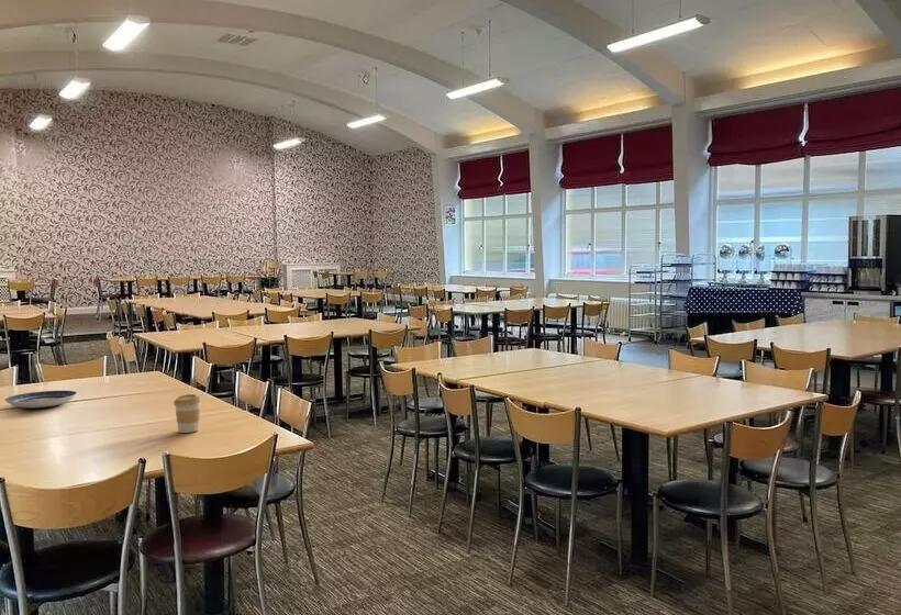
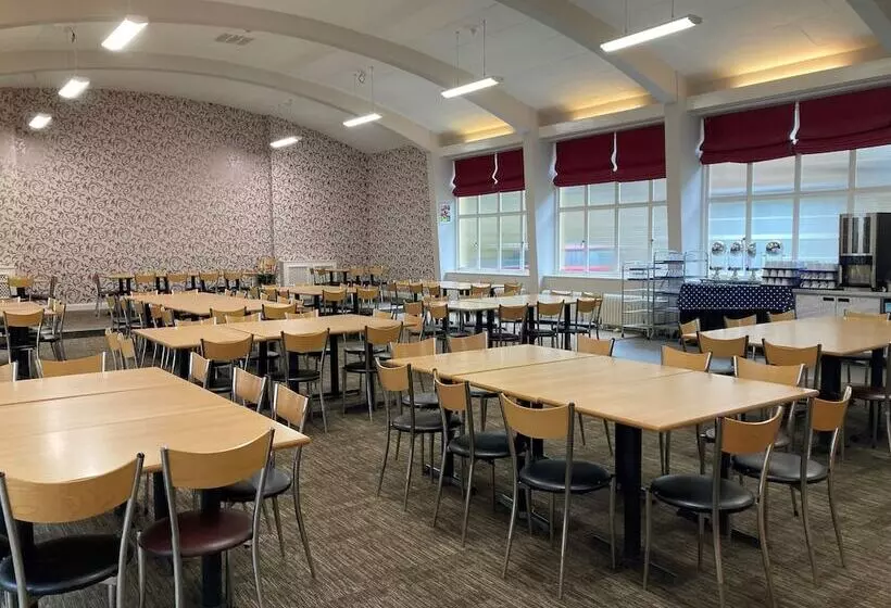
- plate (42, 400)
- coffee cup (187, 413)
